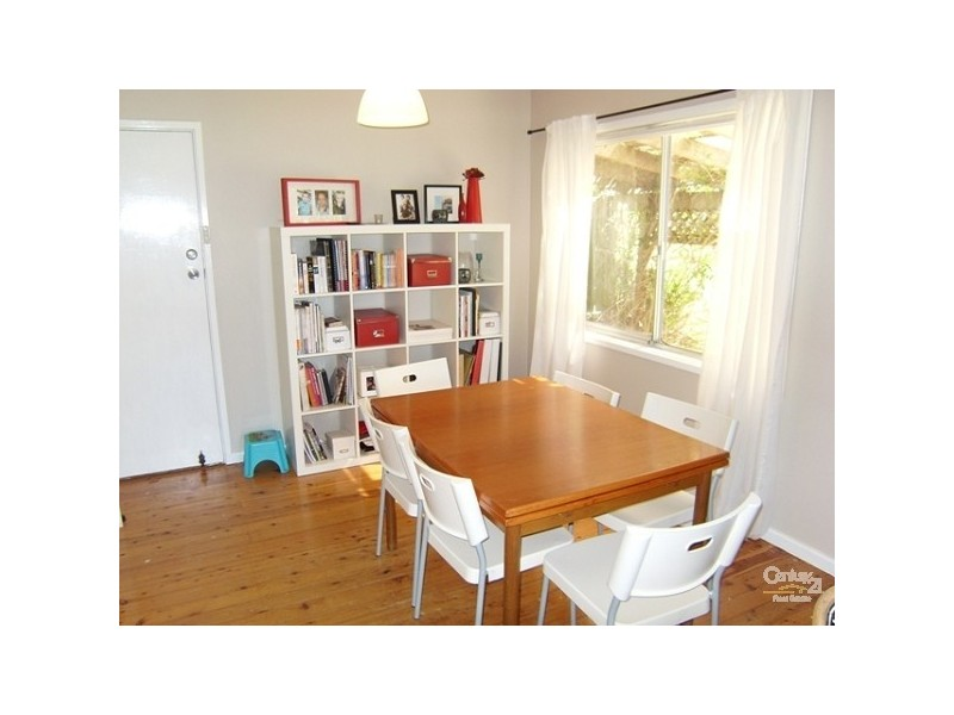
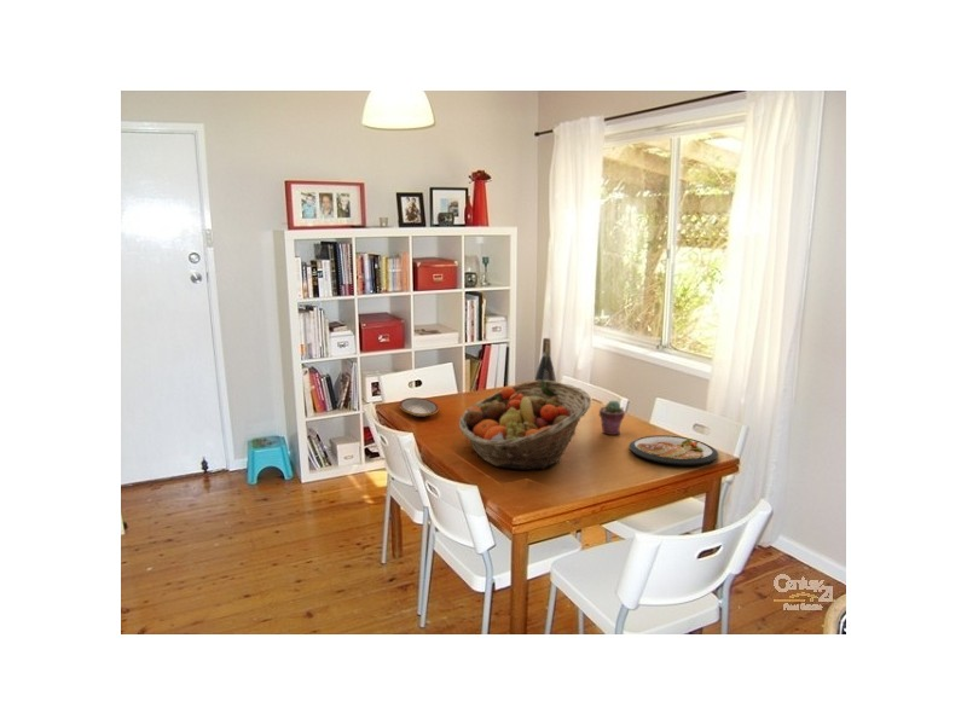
+ dish (672, 447)
+ fruit basket (523, 420)
+ potted succulent (612, 416)
+ wine bottle (545, 376)
+ plate (418, 408)
